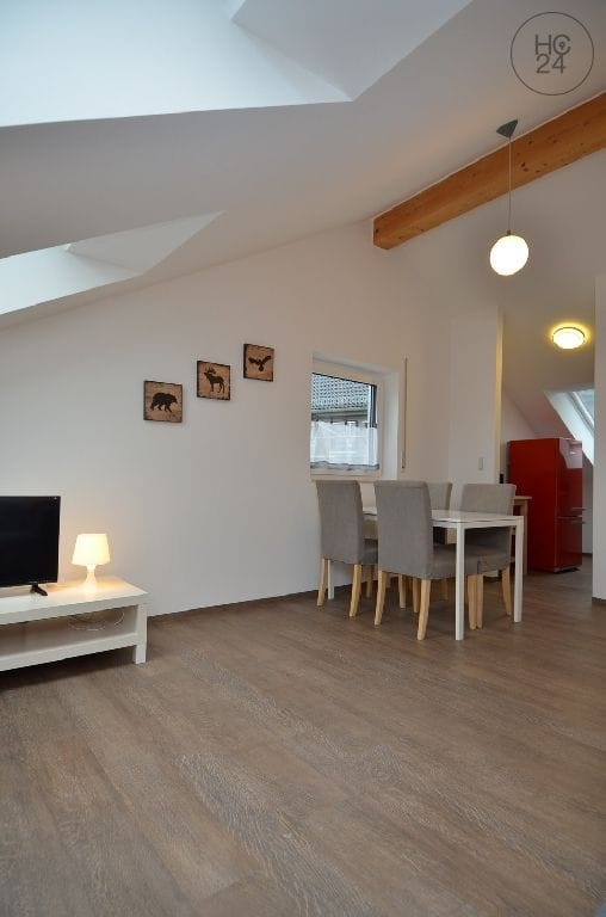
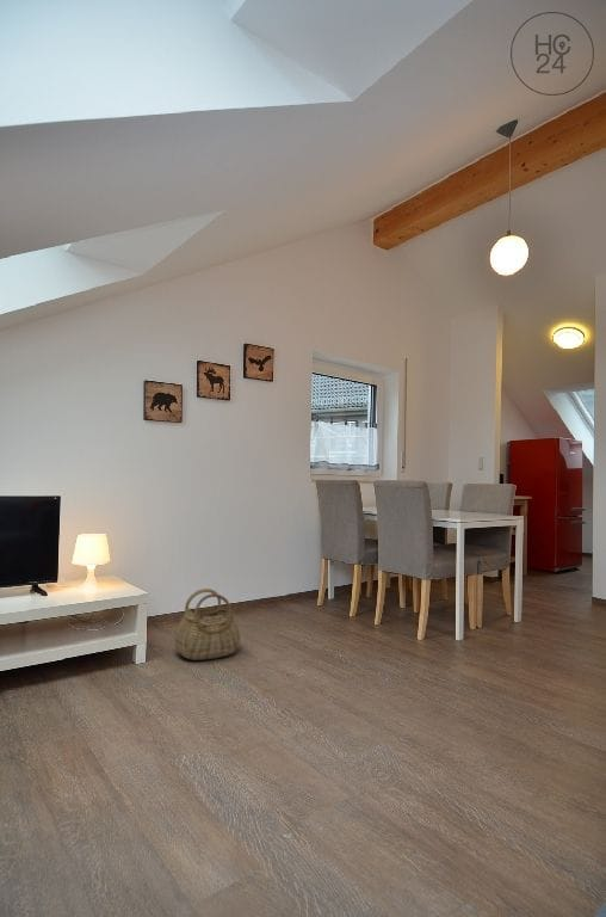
+ basket (208, 622)
